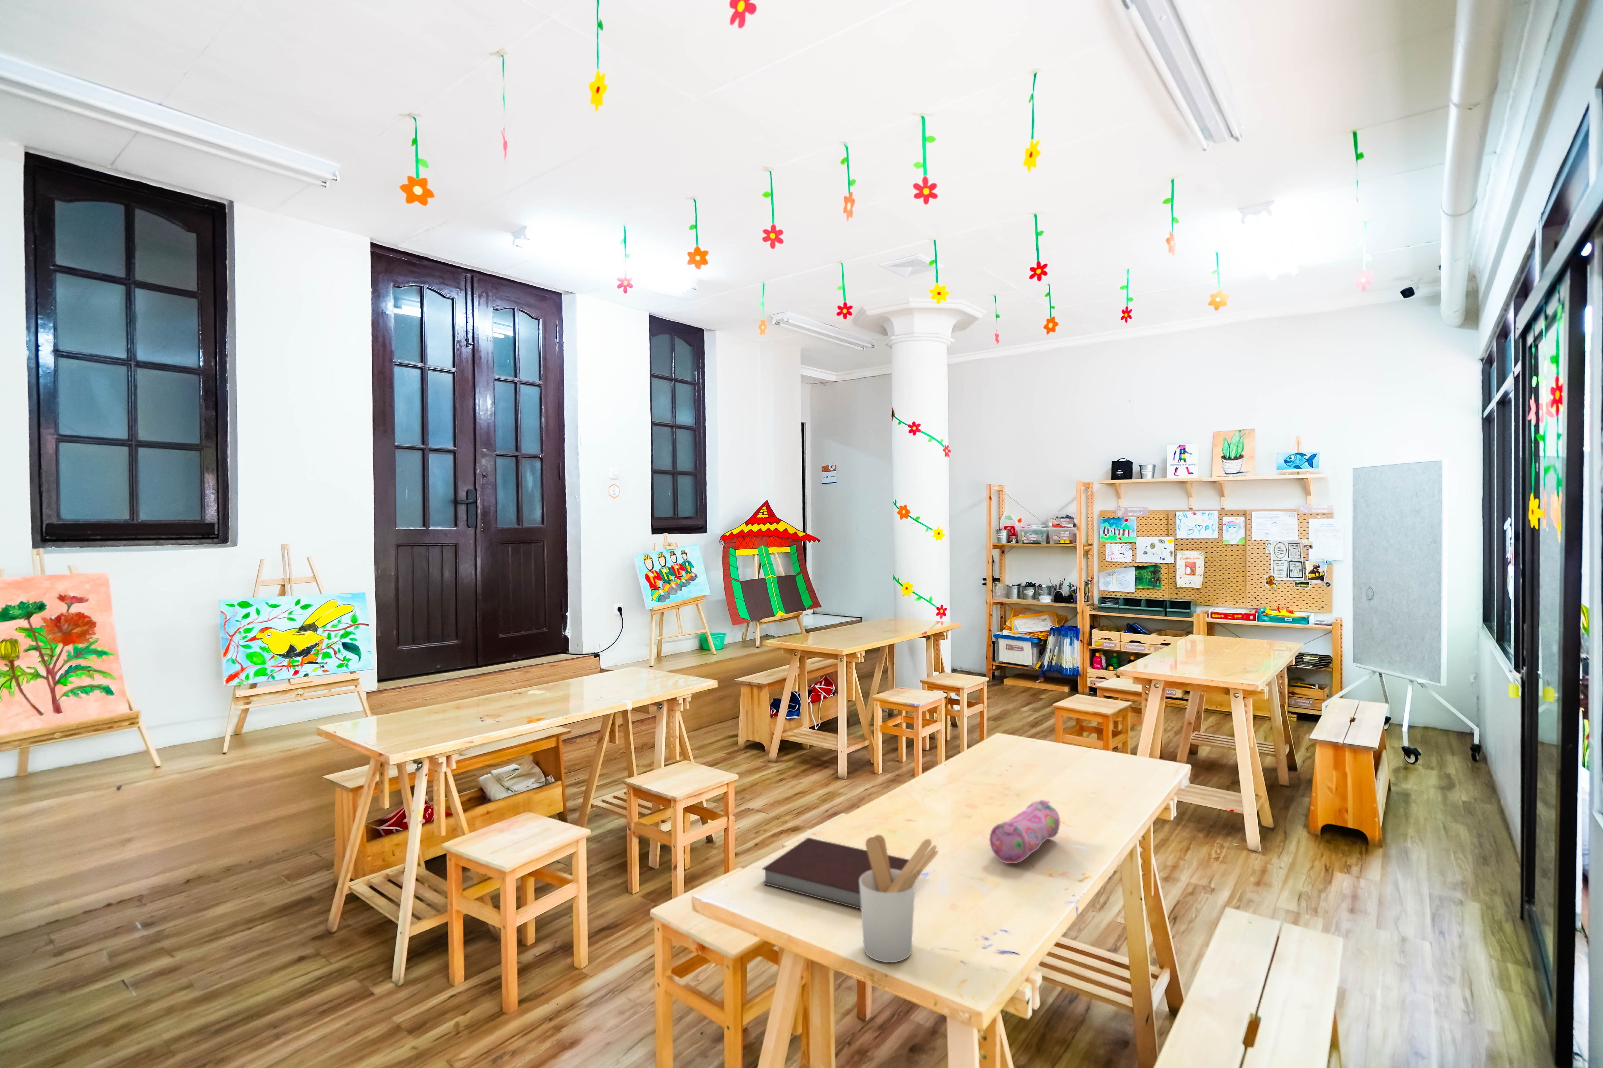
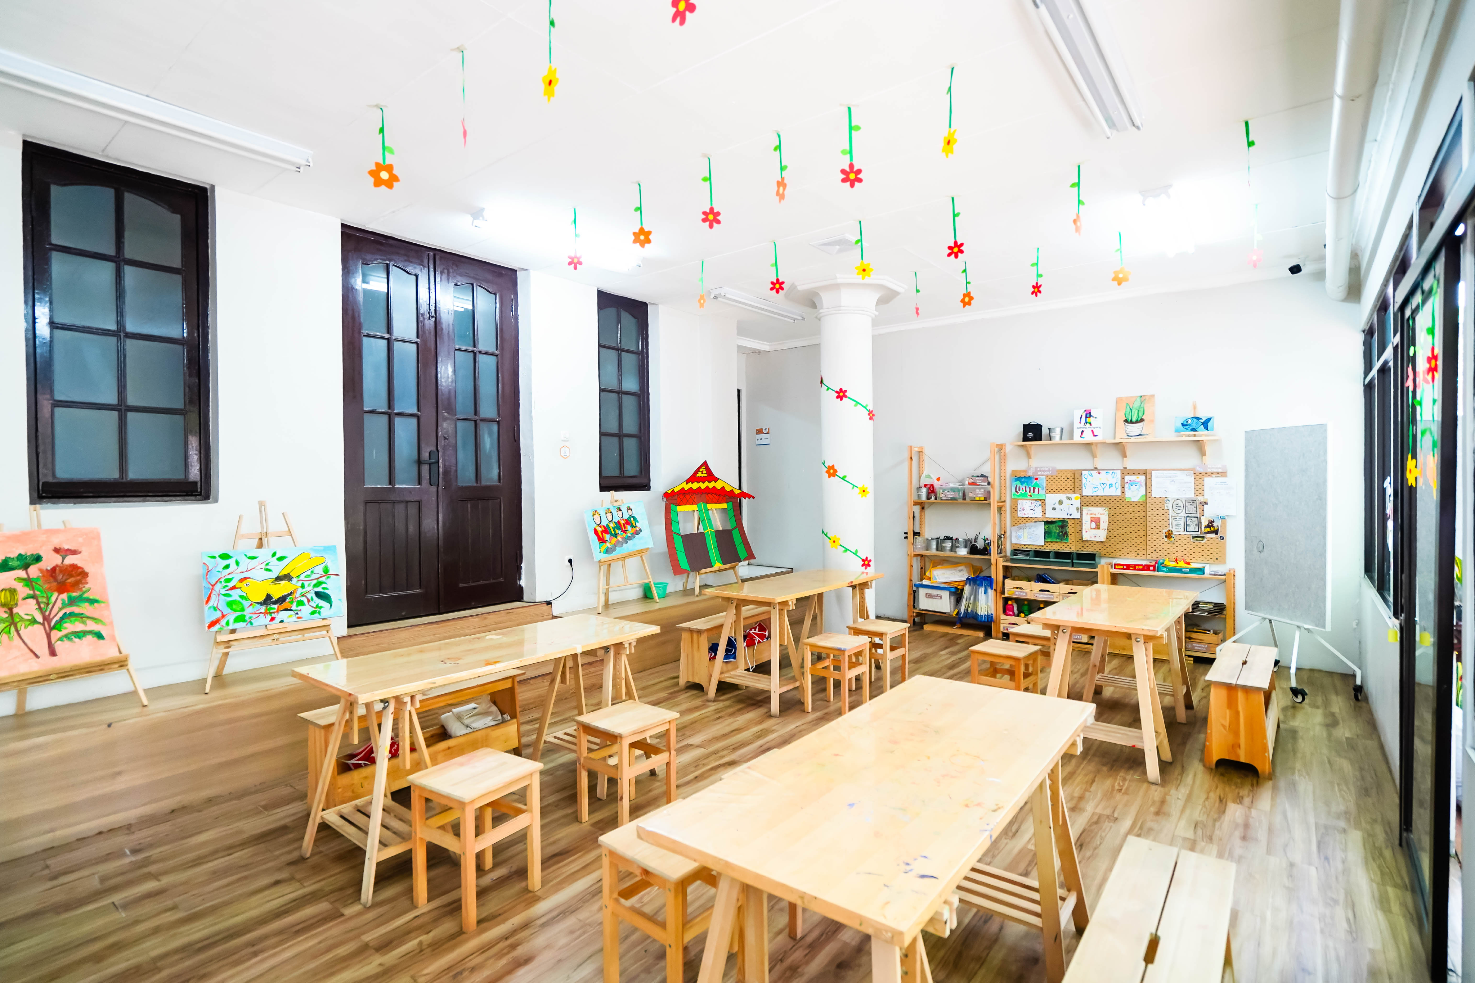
- utensil holder (900, 895)
- pencil case (1026, 830)
- notebook (837, 871)
